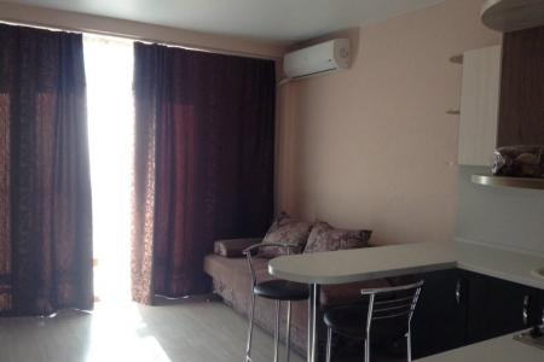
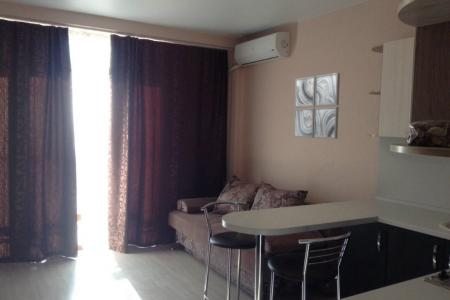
+ wall art (315, 108)
